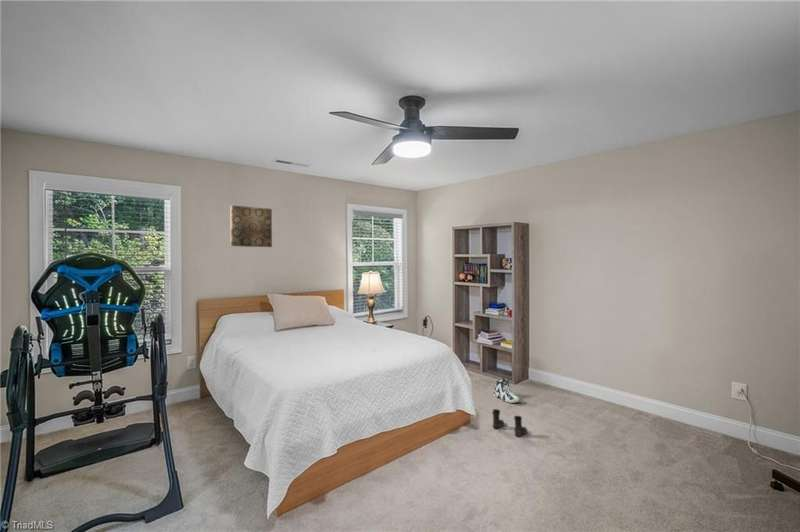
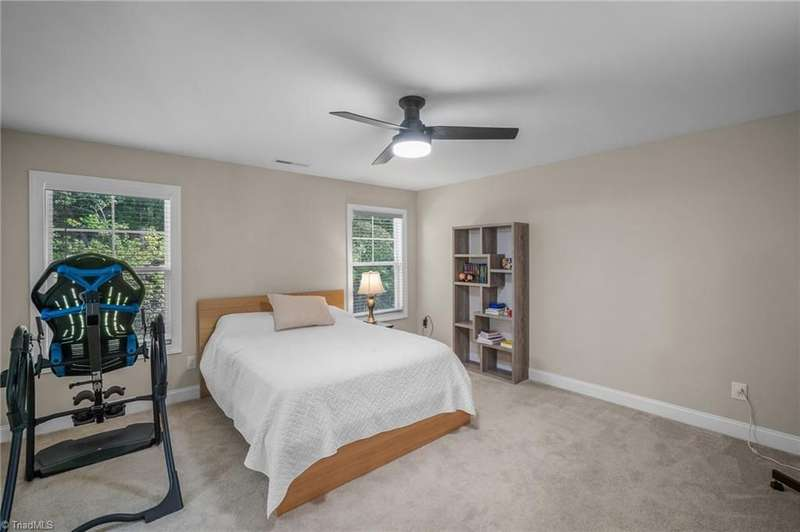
- boots (514, 419)
- wall art (251, 227)
- sneaker (506, 389)
